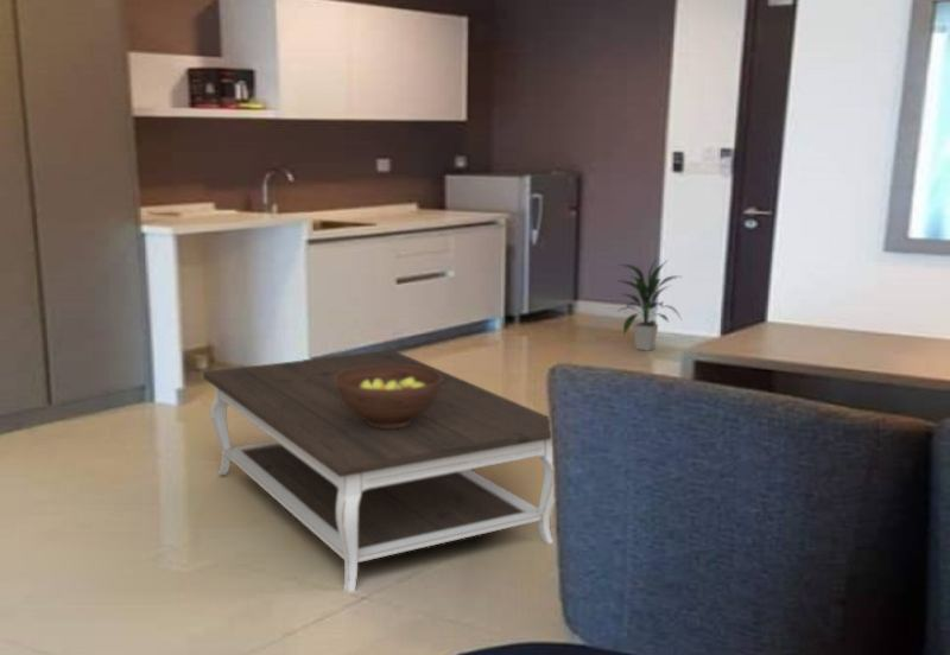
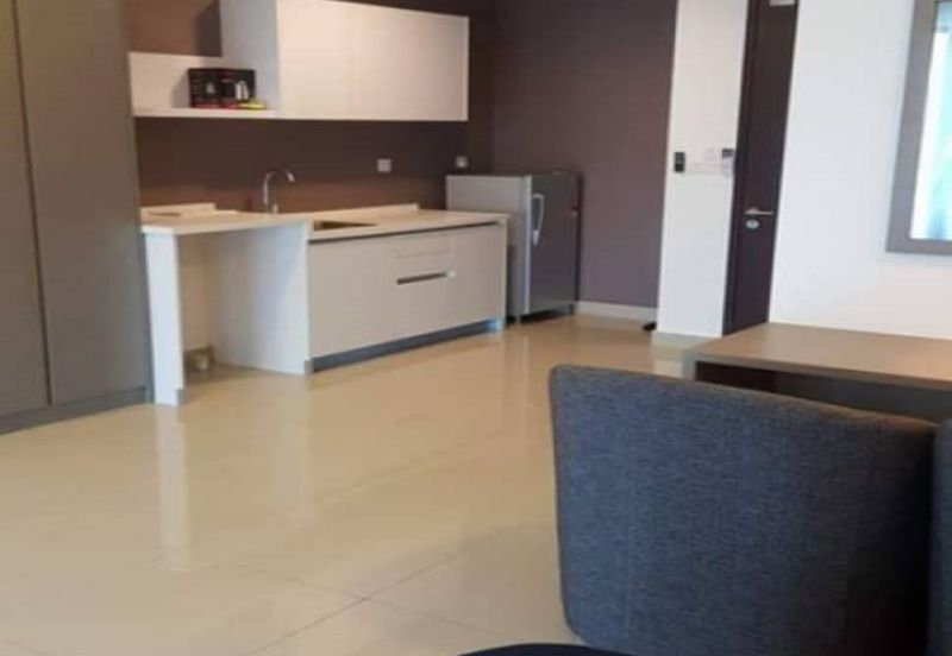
- coffee table (372, 451)
- indoor plant (644, 303)
- fruit bowl (388, 399)
